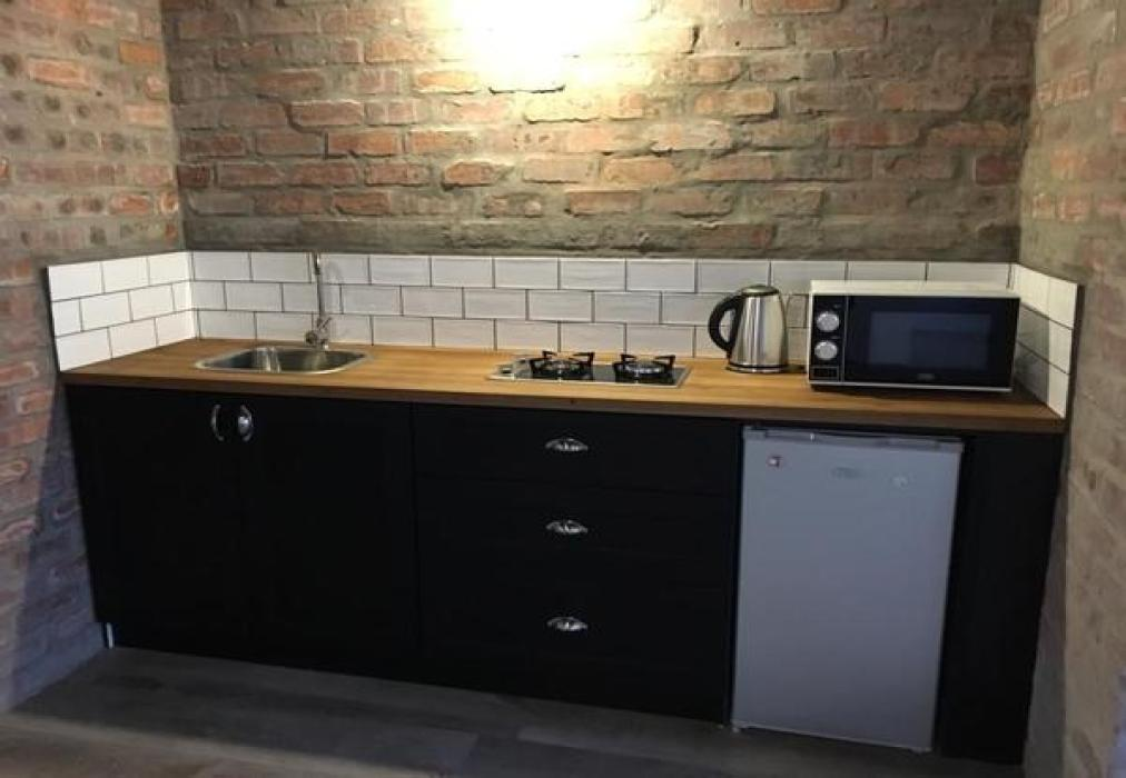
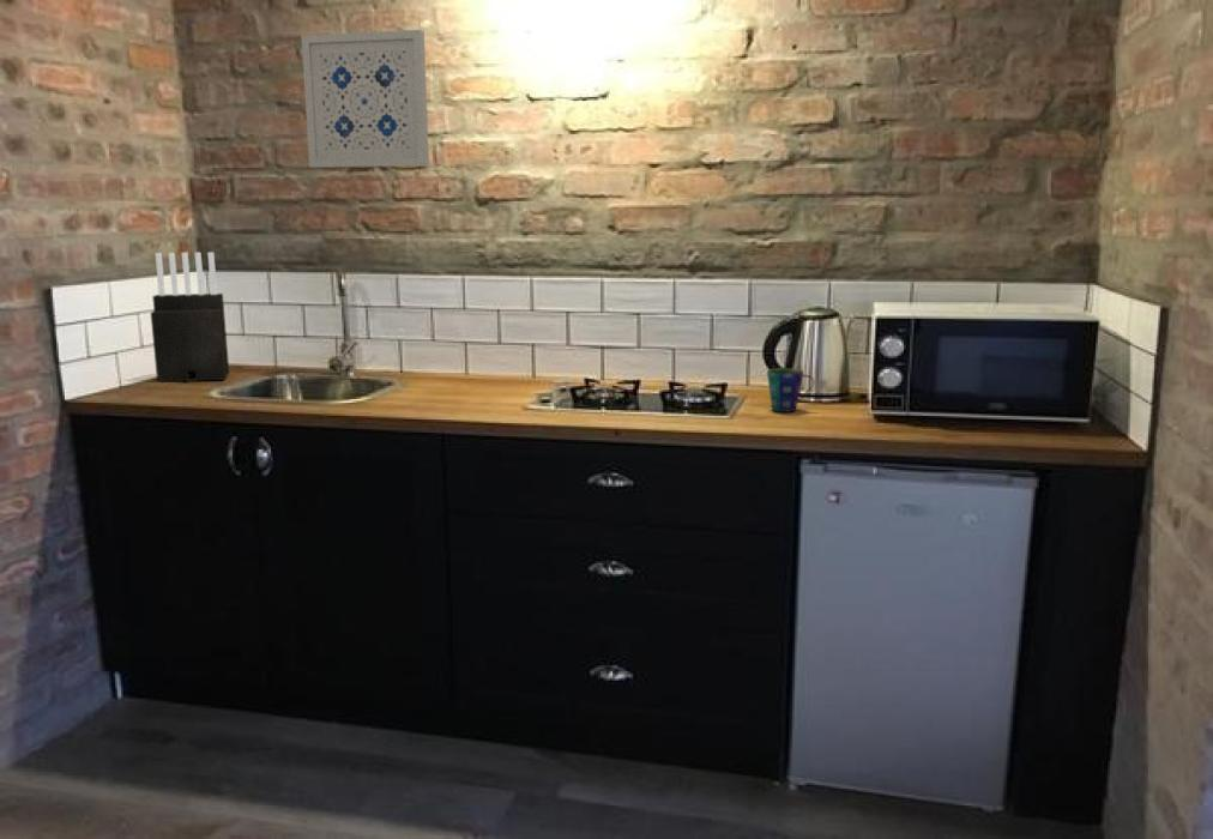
+ cup (790, 391)
+ wall art (364, 101)
+ knife block (187, 316)
